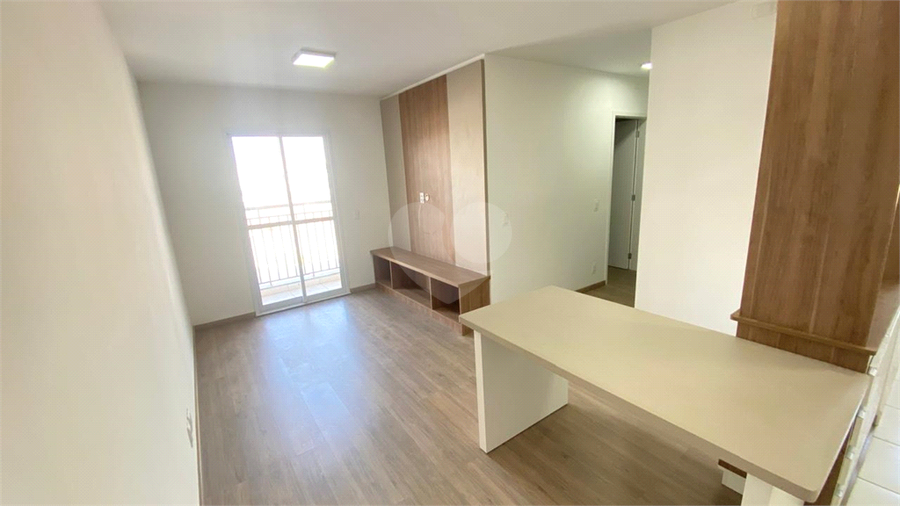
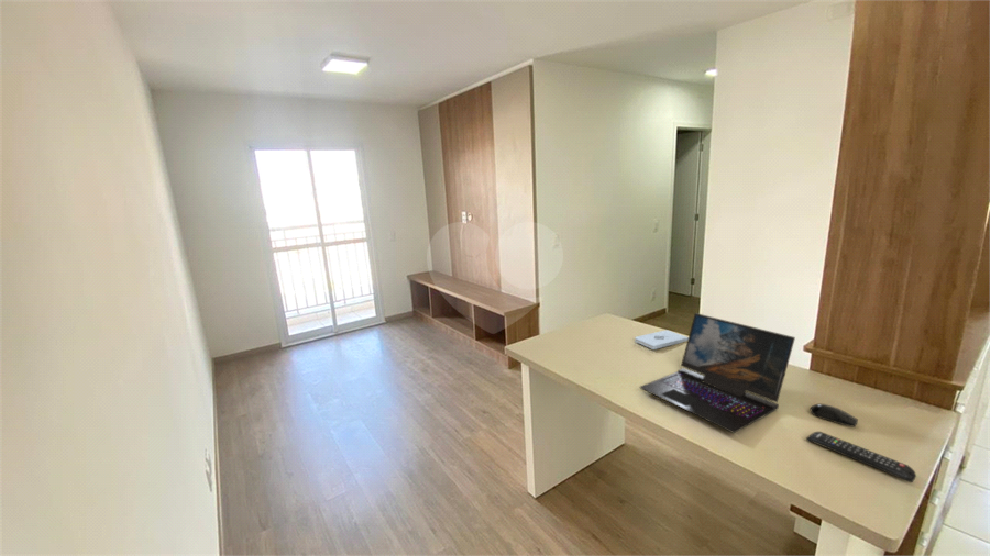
+ computer mouse (835, 413)
+ remote control (857, 454)
+ laptop (712, 366)
+ notepad (660, 338)
